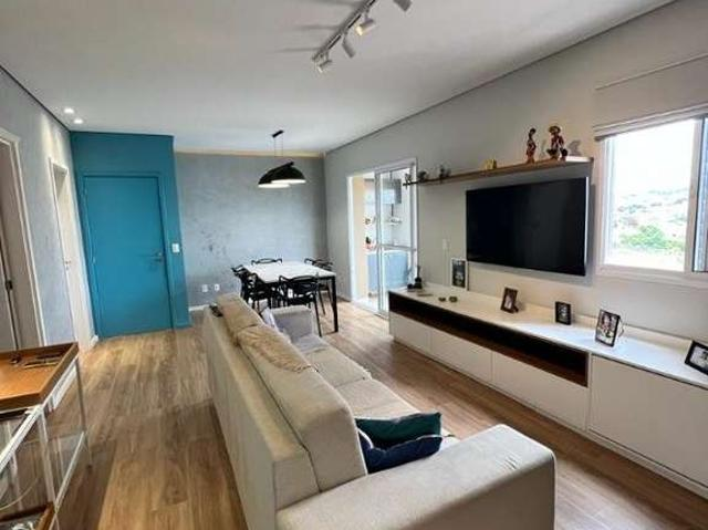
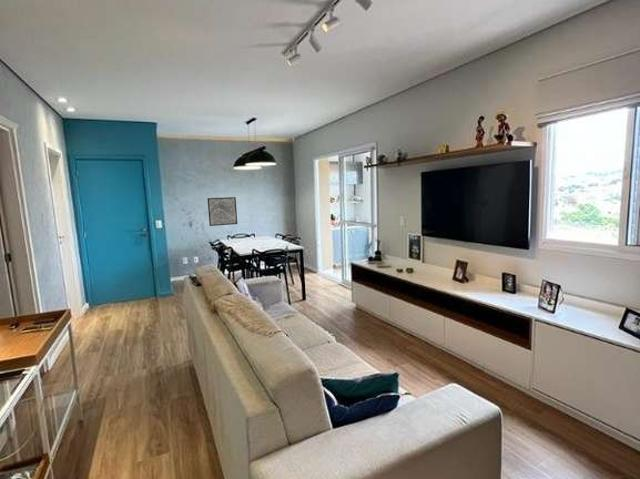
+ wall art (222, 211)
